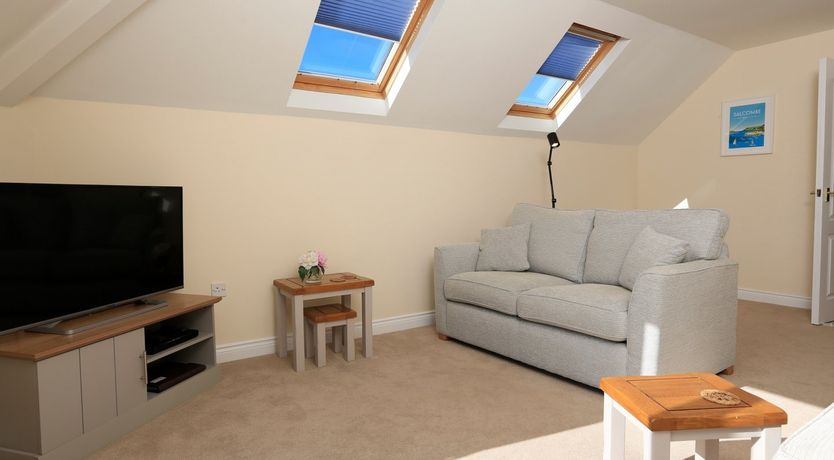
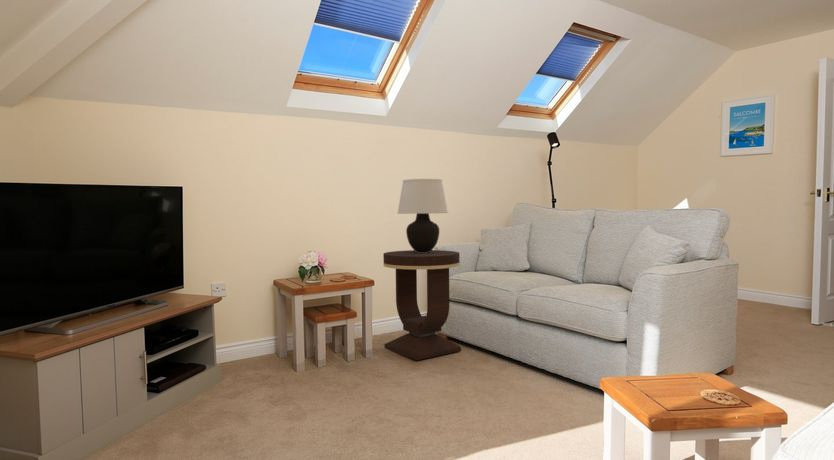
+ table lamp (422, 215)
+ side table (417, 304)
